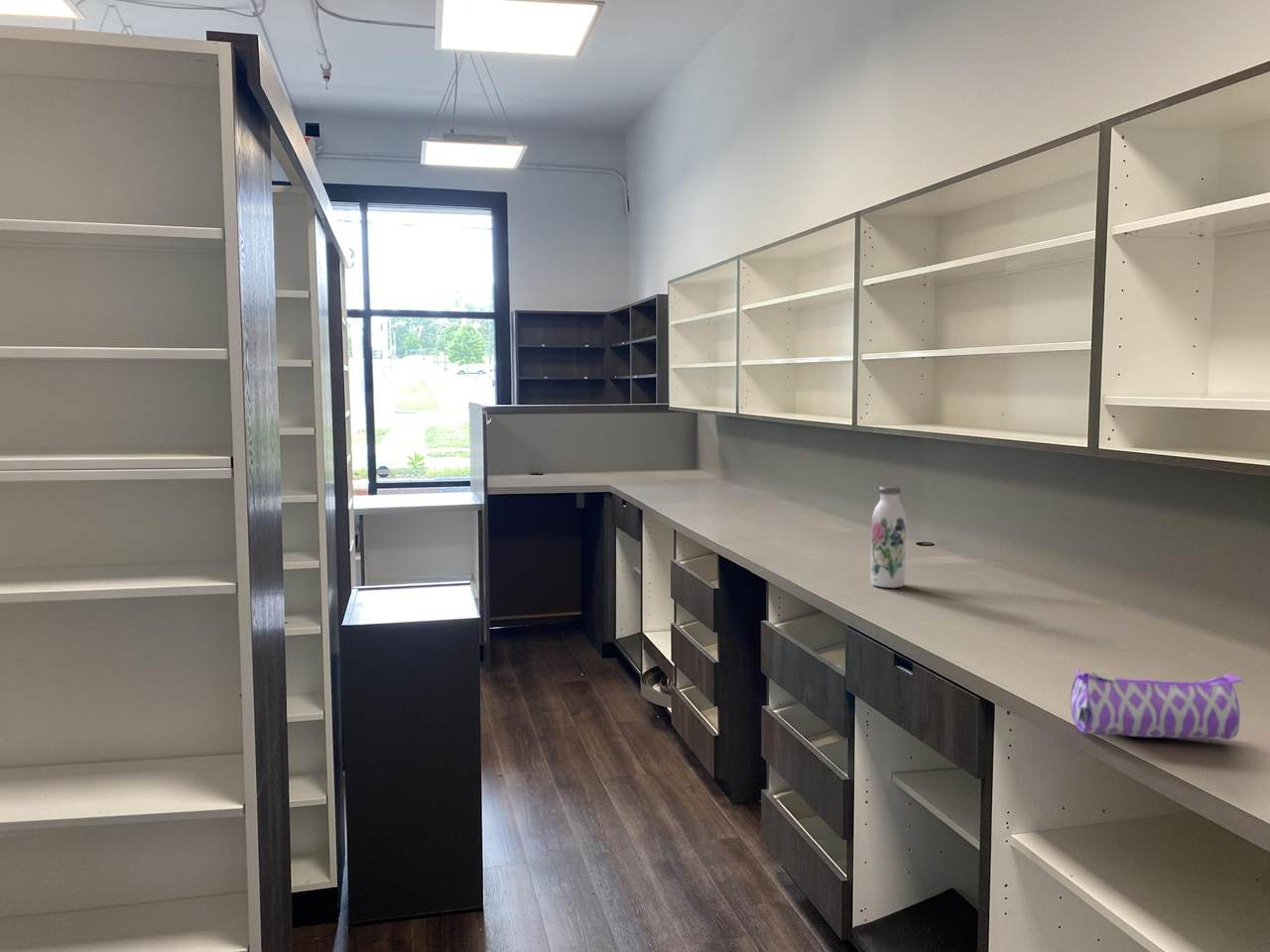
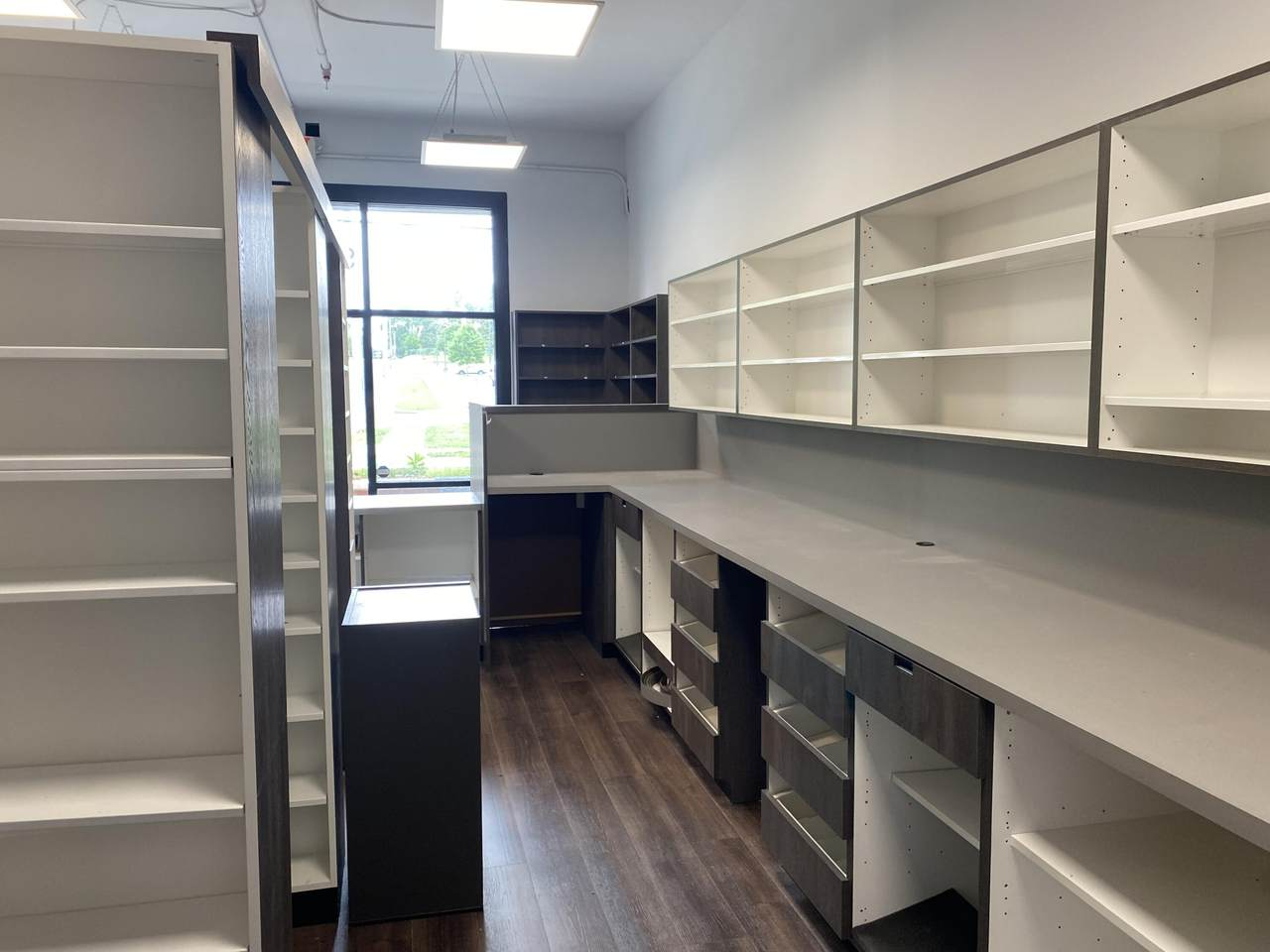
- pencil case (1151, 702)
- water bottle (888, 536)
